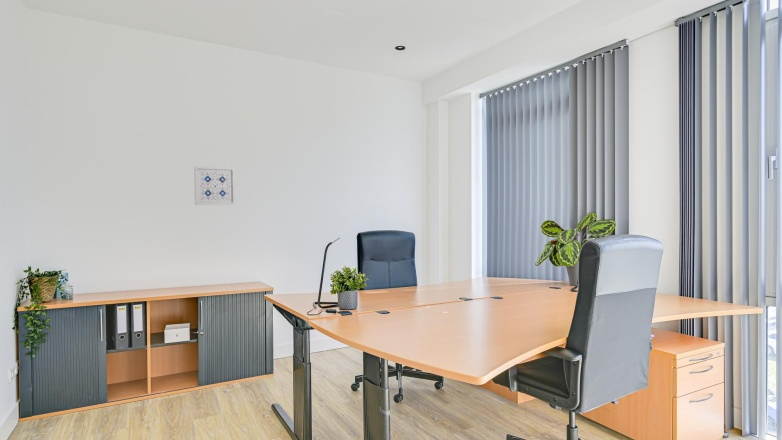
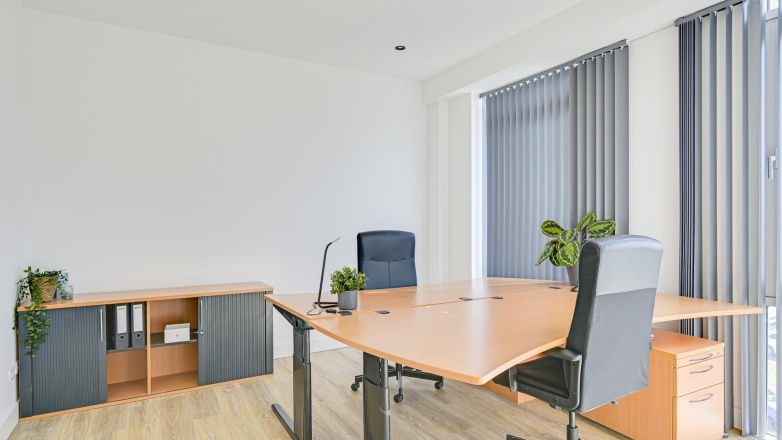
- wall art (215, 186)
